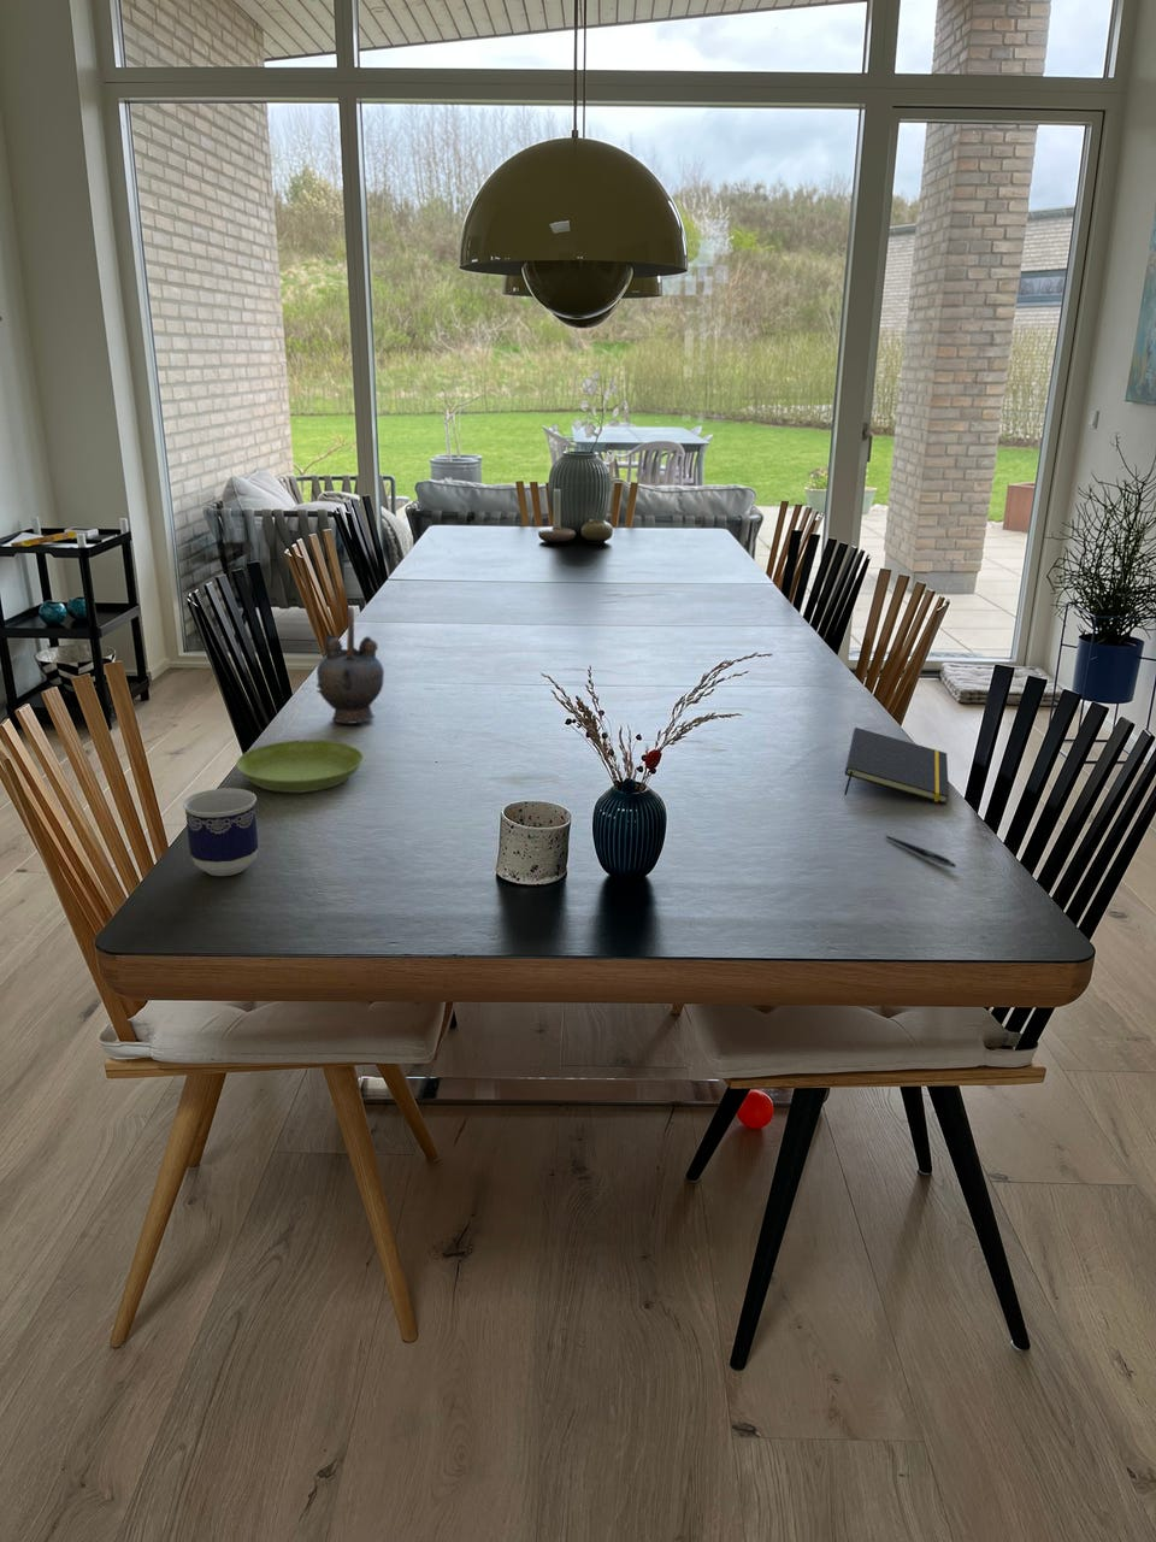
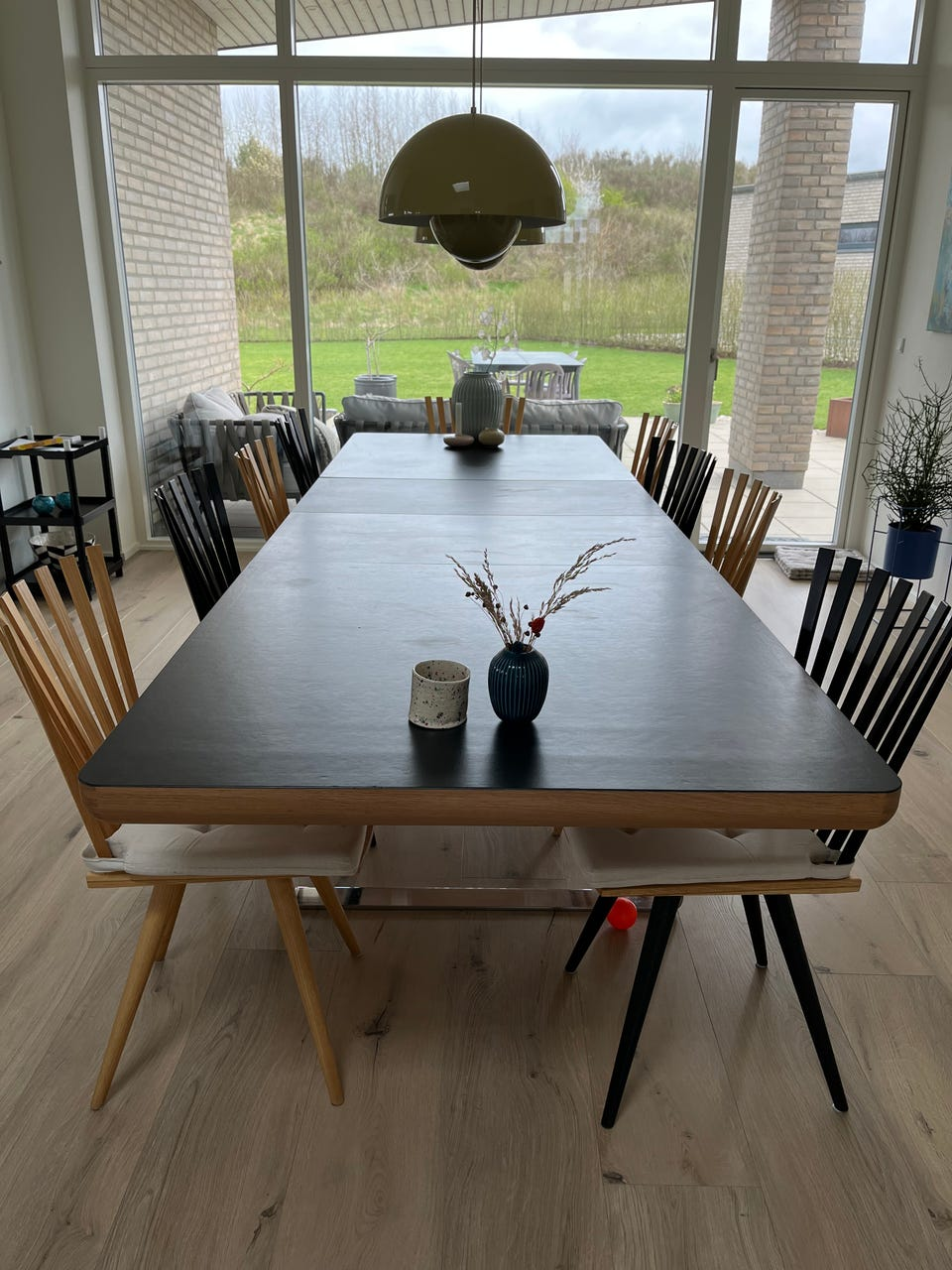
- saucer (300, 767)
- teapot (348, 665)
- cup (226, 830)
- notepad (897, 763)
- pen (919, 849)
